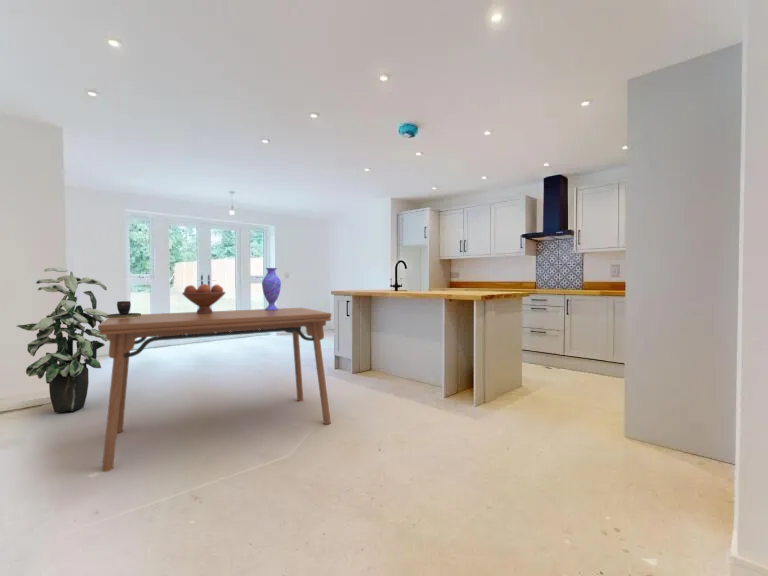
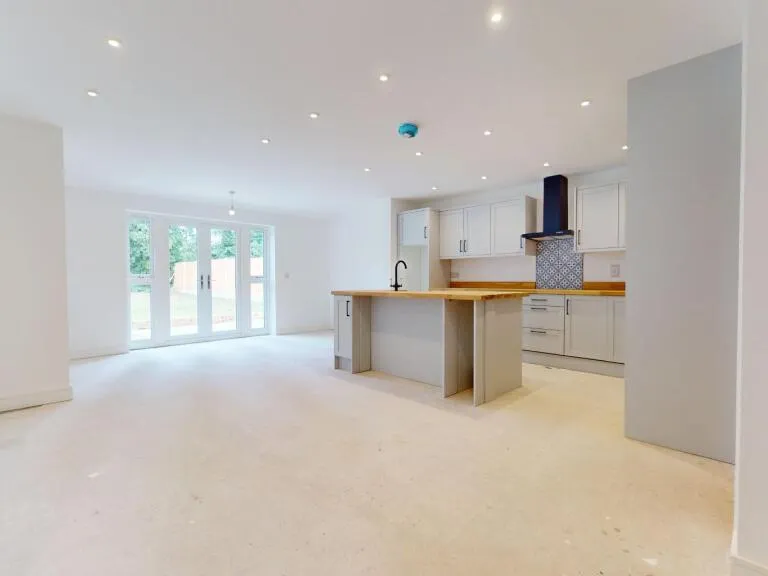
- indoor plant (65, 338)
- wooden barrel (123, 308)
- dining table (224, 335)
- vase (271, 288)
- fruit bowl (204, 298)
